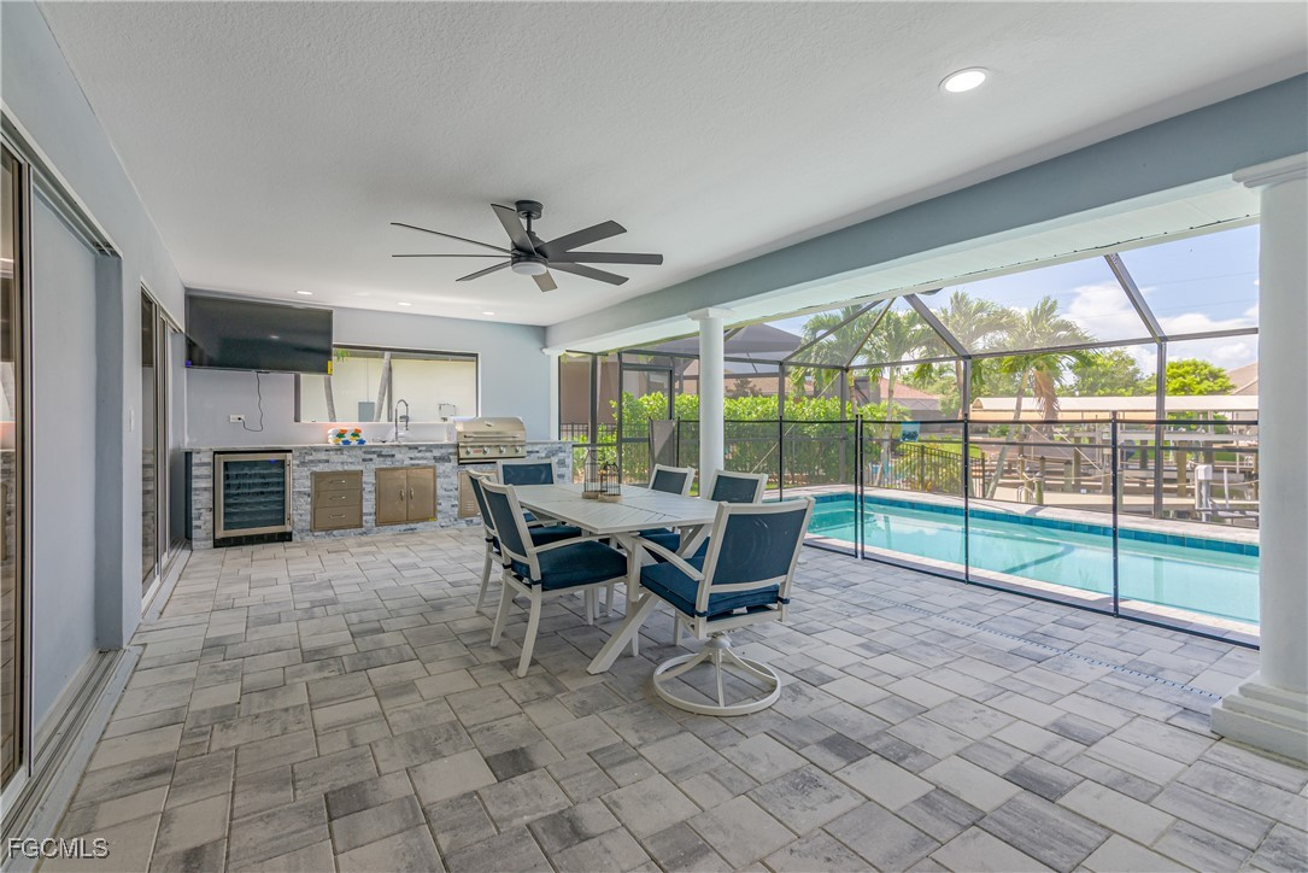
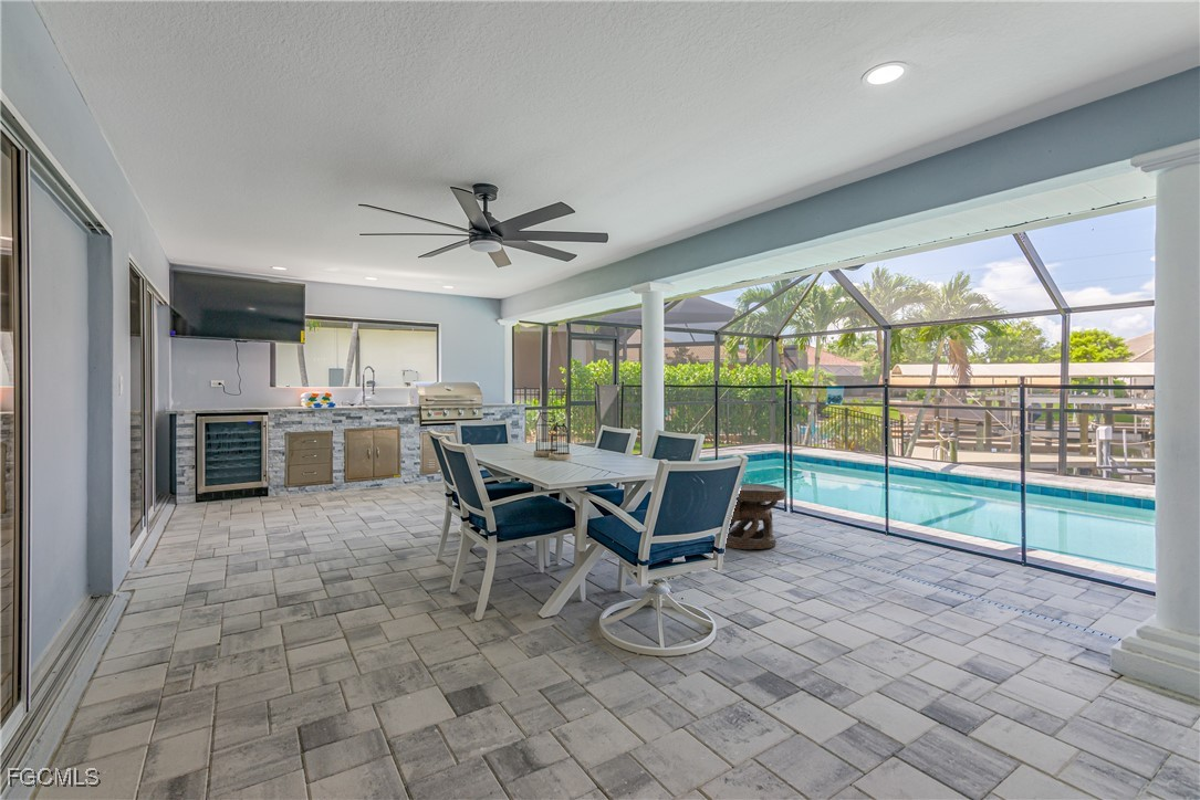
+ carved stool (748, 514)
